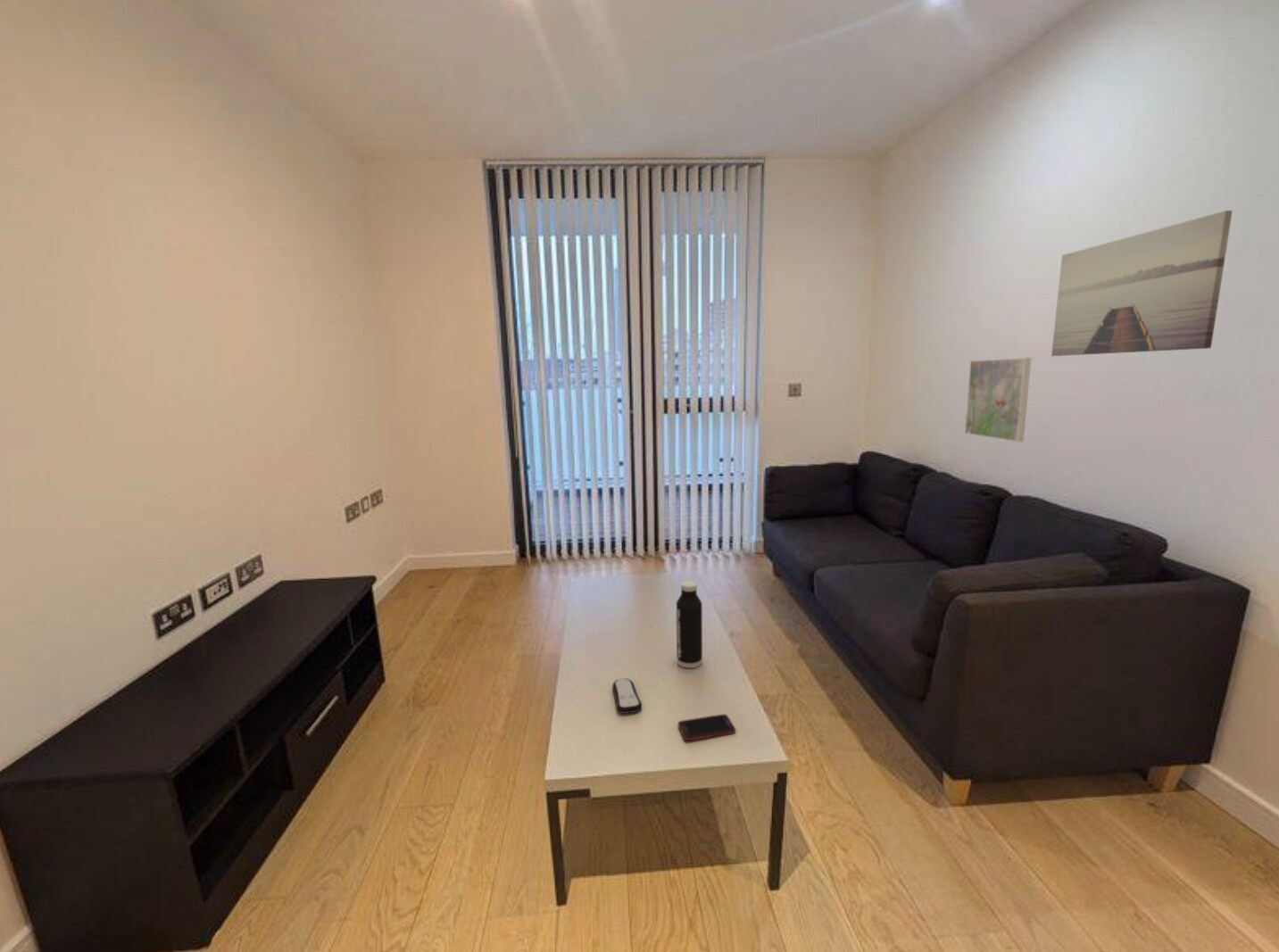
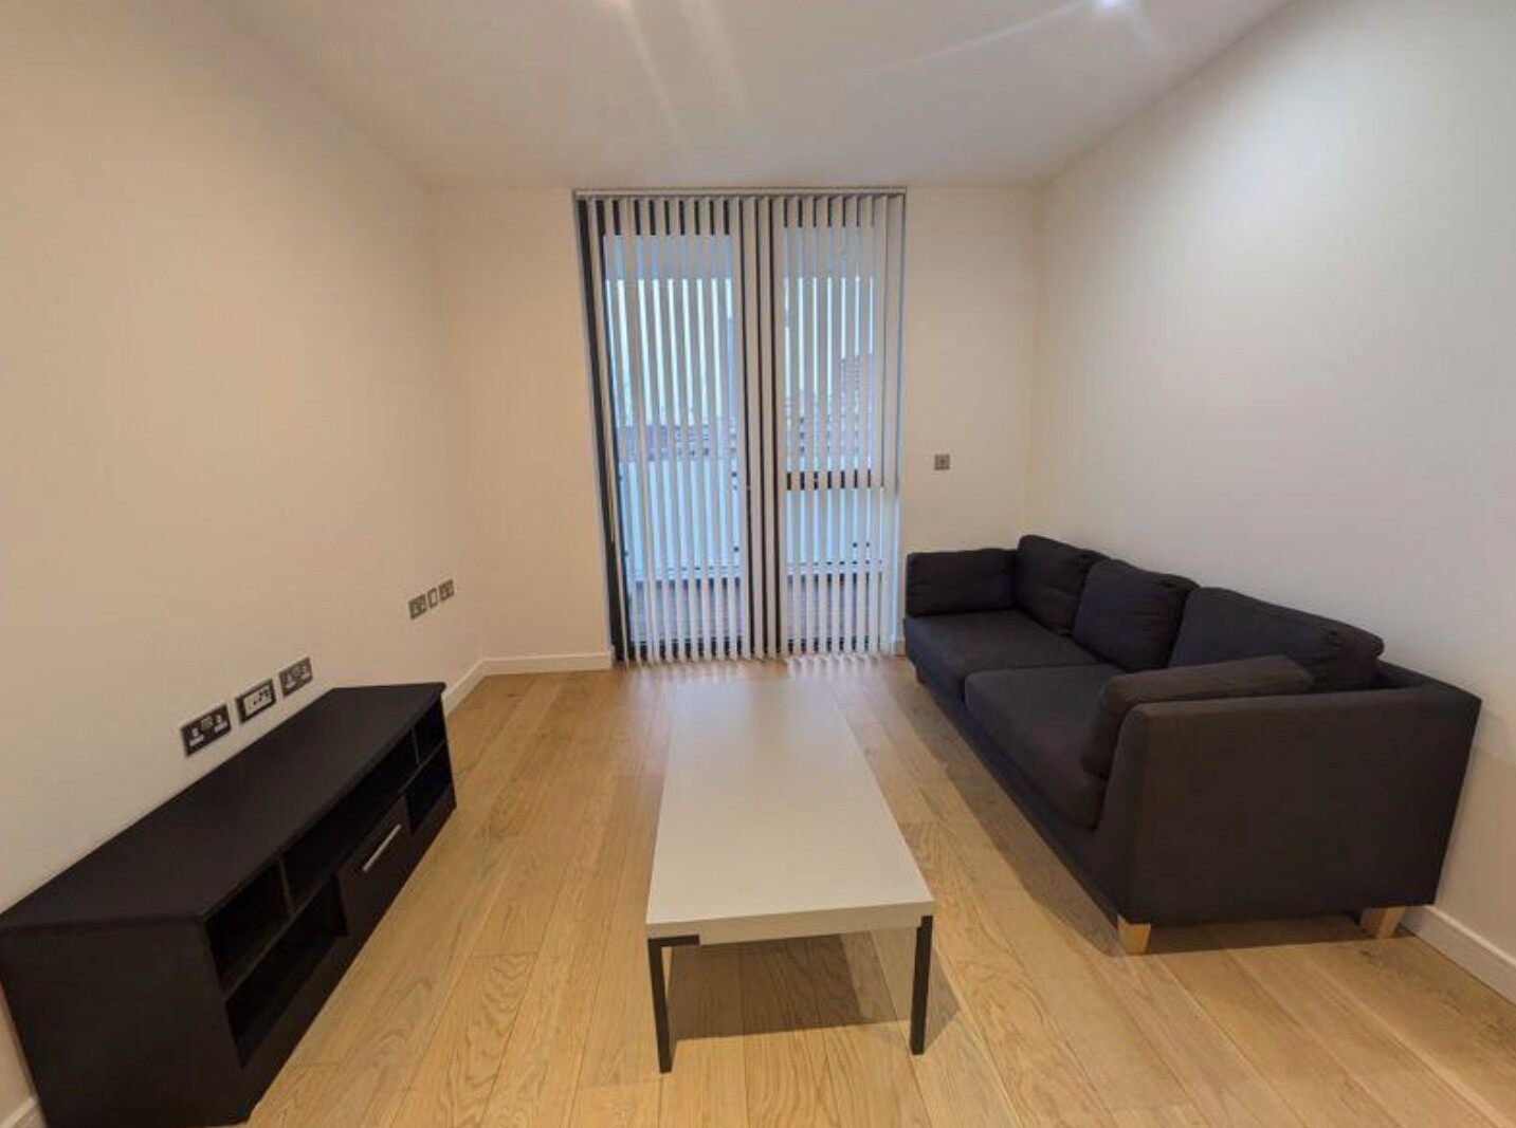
- cell phone (706, 727)
- remote control (626, 694)
- water bottle (689, 623)
- wall art (1126, 295)
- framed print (995, 399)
